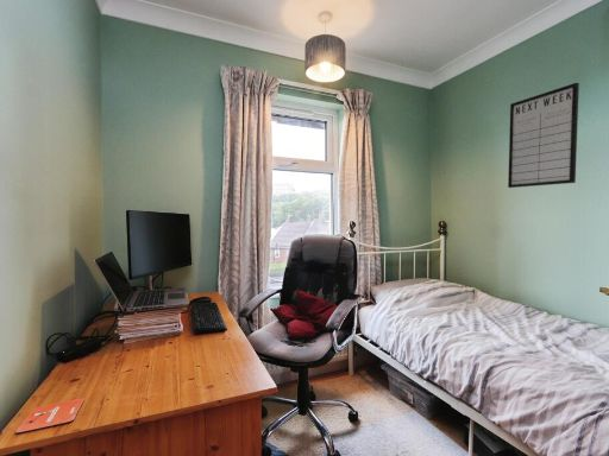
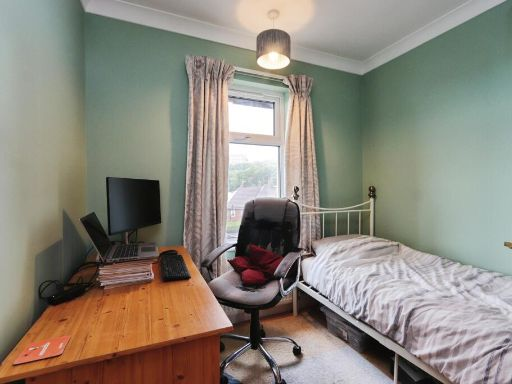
- writing board (540, 140)
